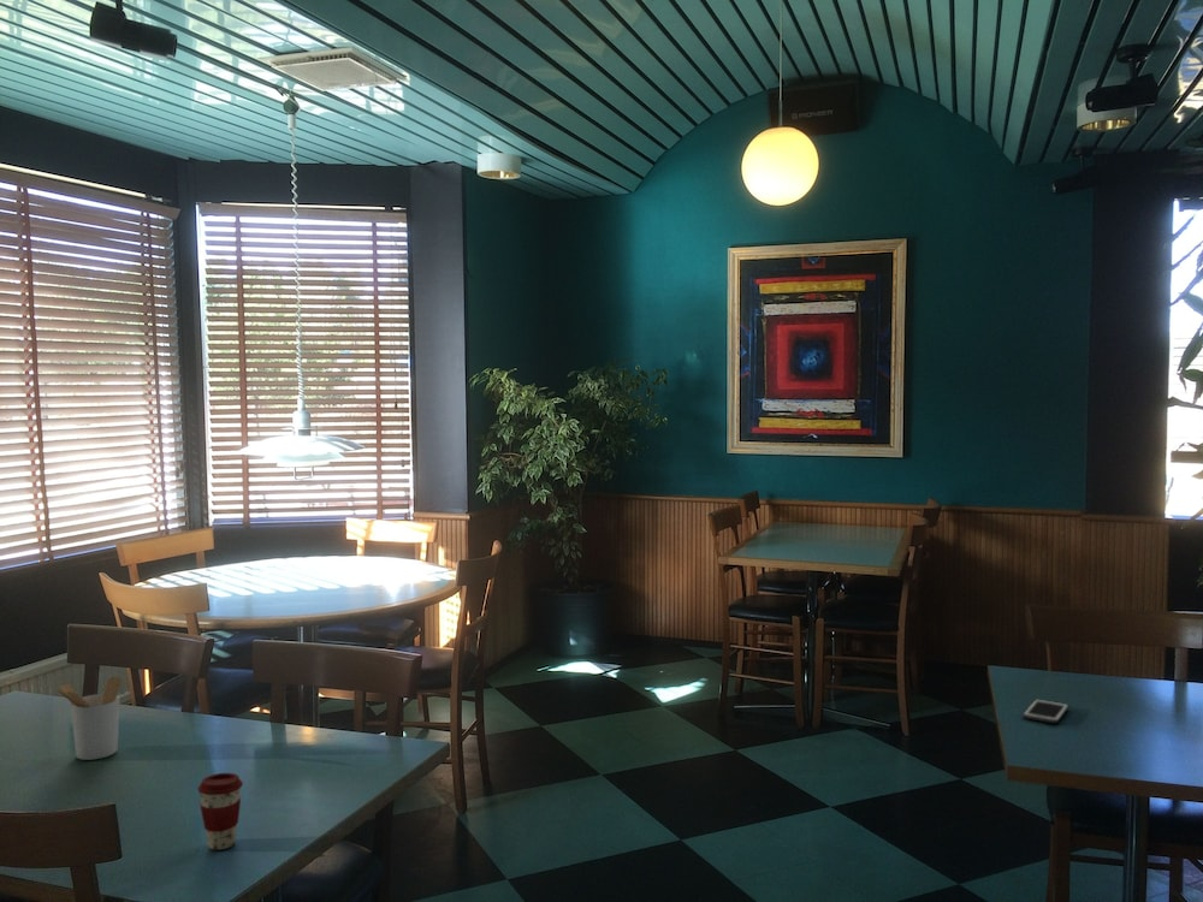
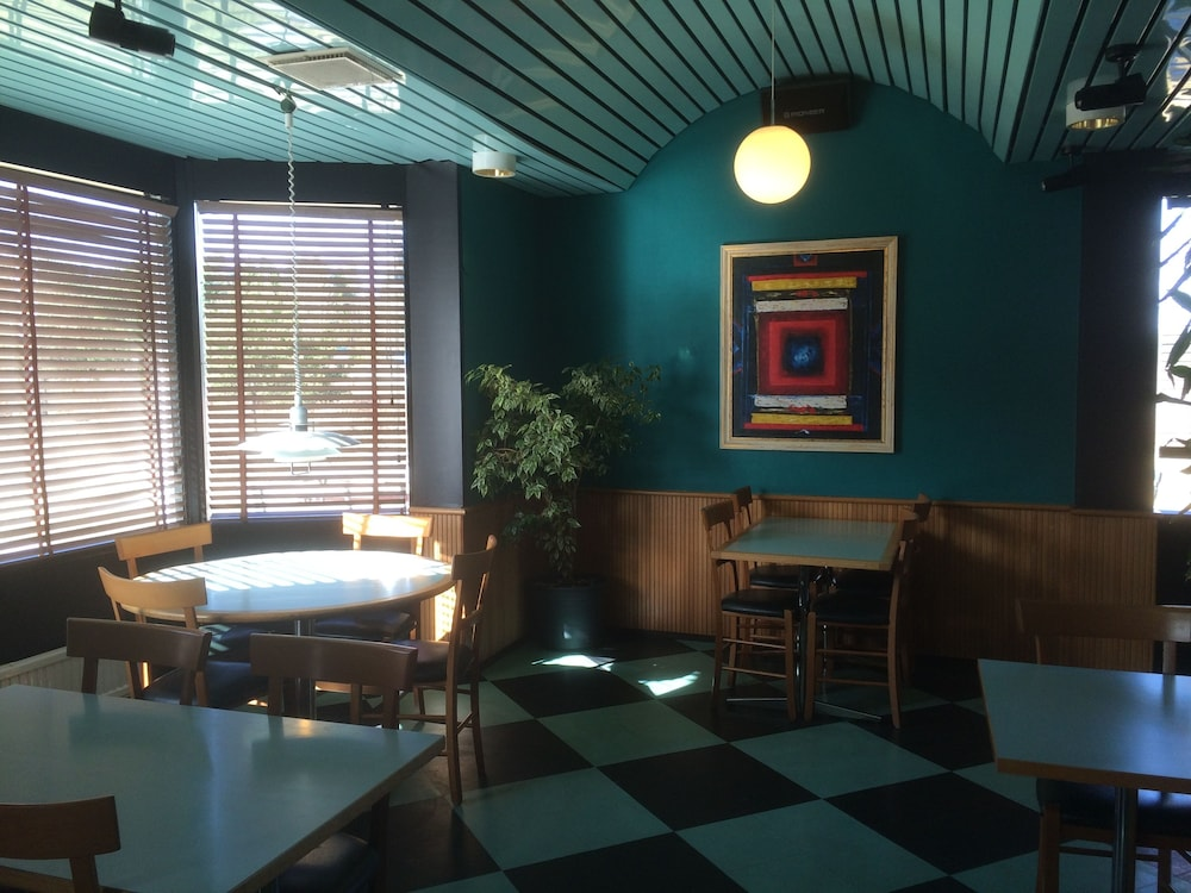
- coffee cup (220, 811)
- cell phone (1045, 711)
- utensil holder (87, 717)
